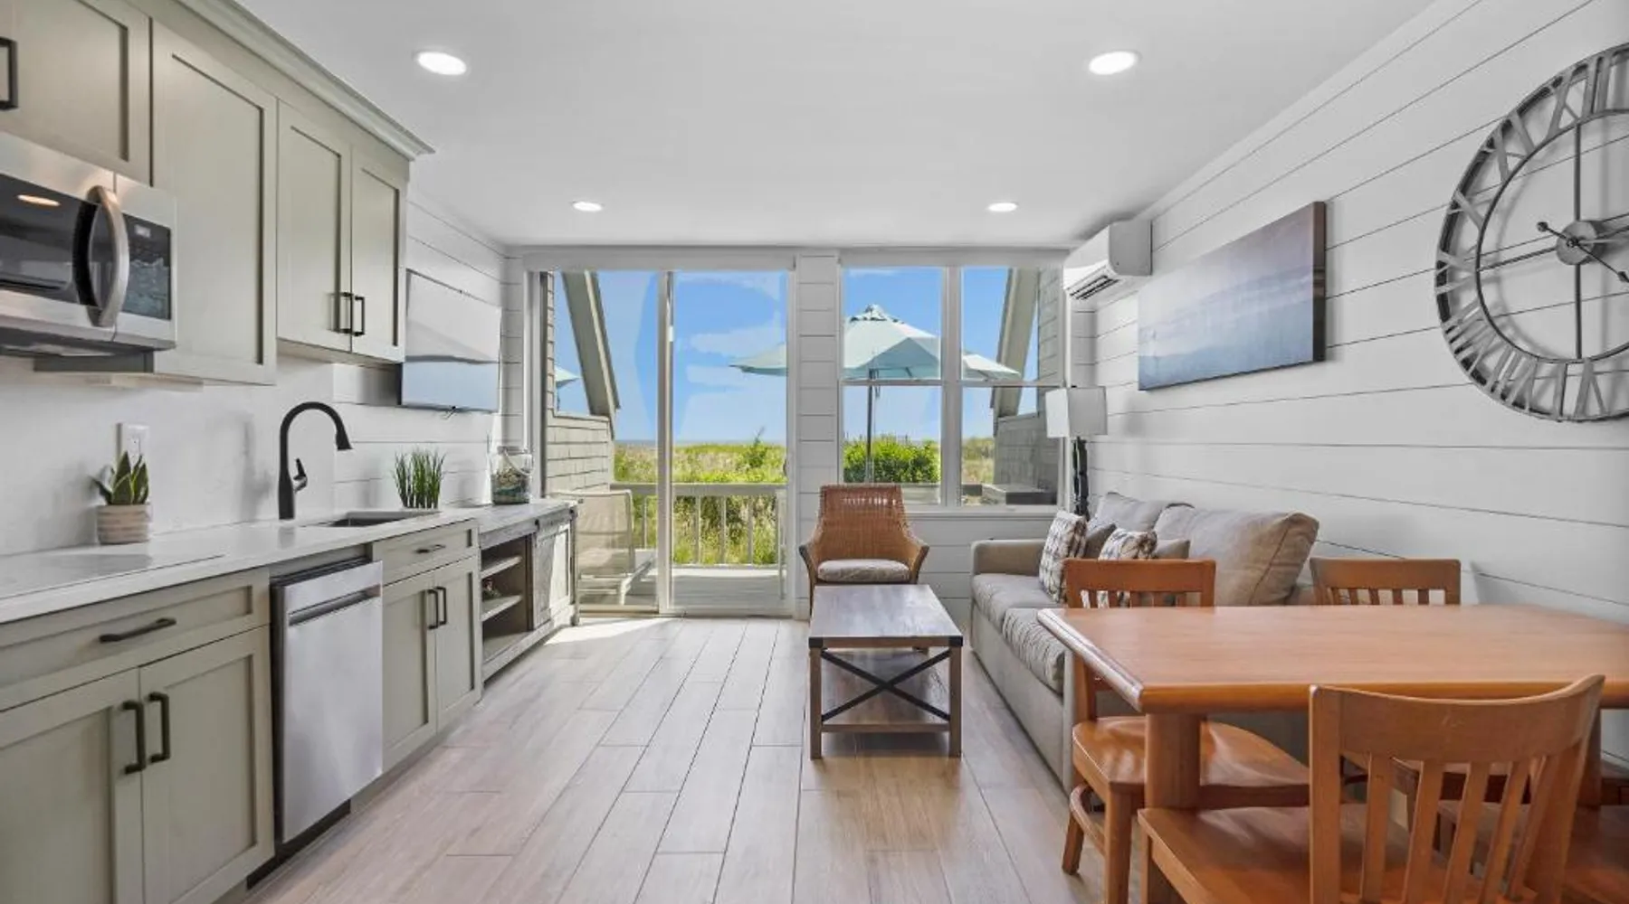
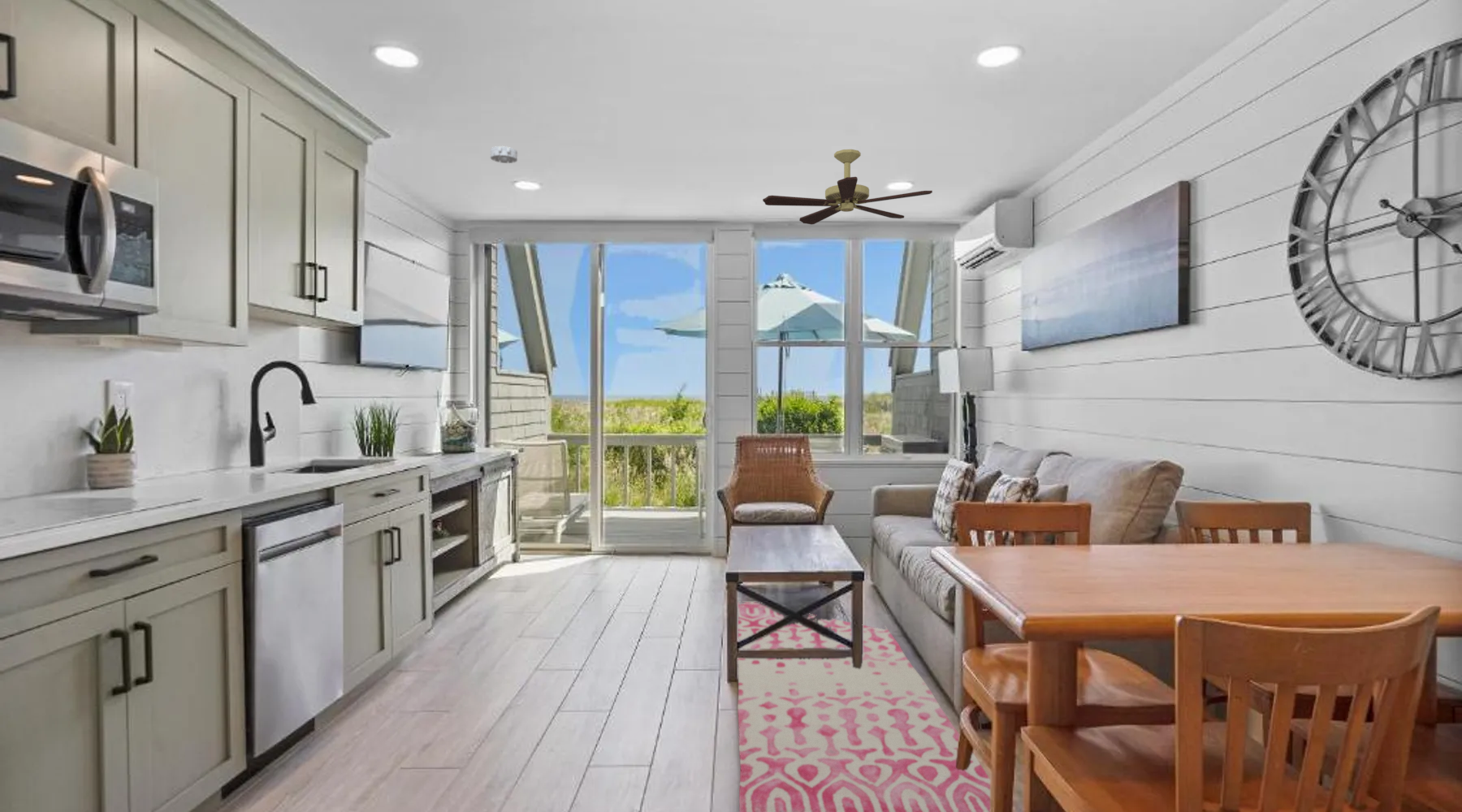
+ ceiling fan (846, 179)
+ rug (830, 680)
+ smoke detector (504, 153)
